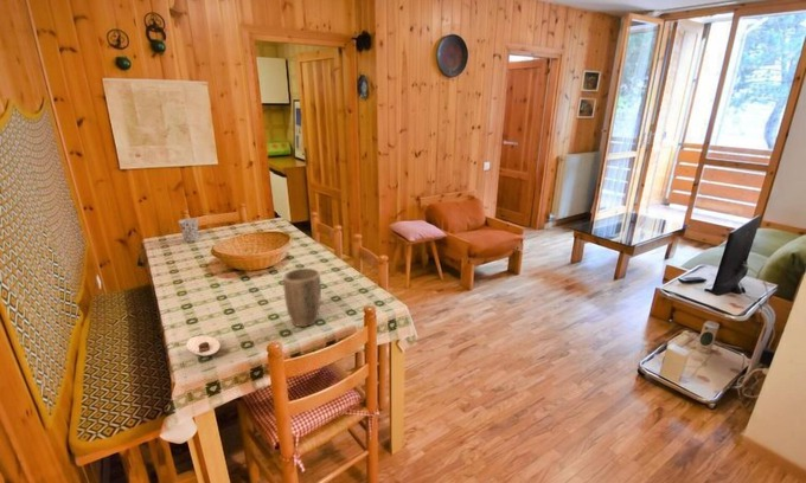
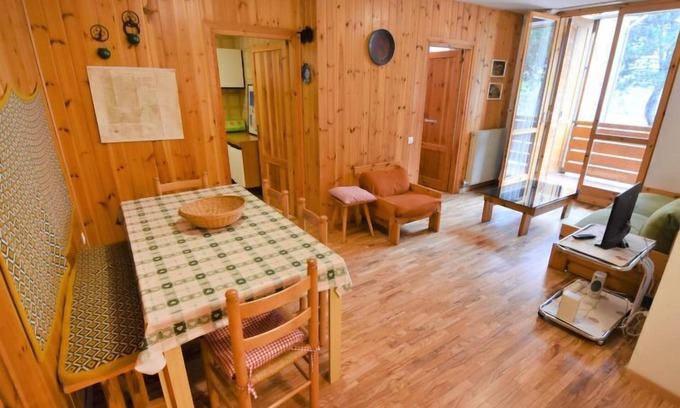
- saucer (203, 347)
- plant pot (303, 297)
- cup (190, 230)
